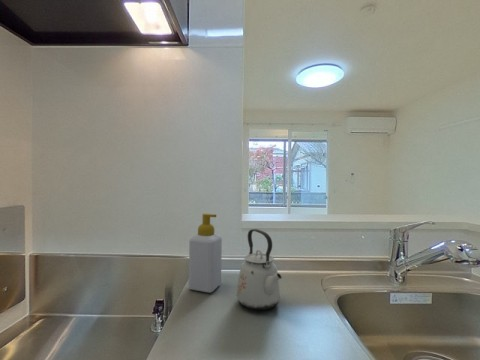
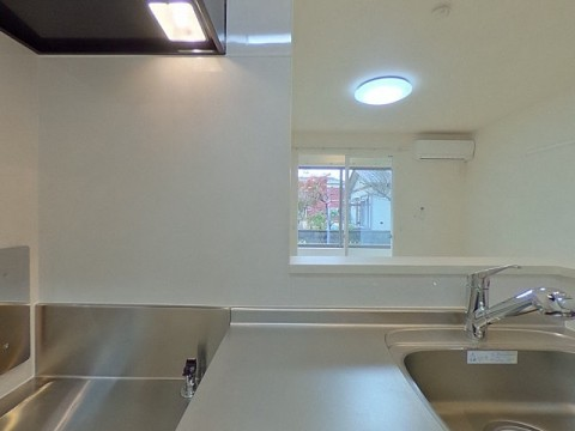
- soap bottle (205, 250)
- kettle (263, 269)
